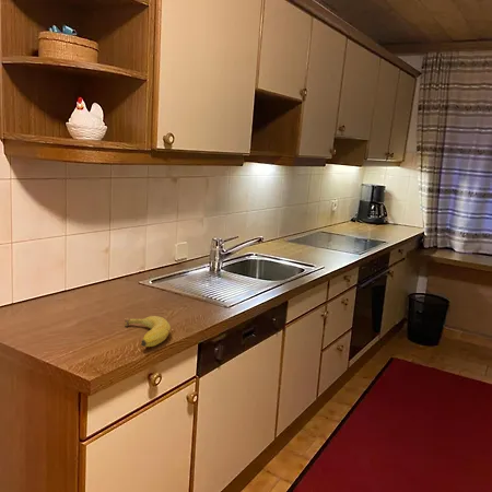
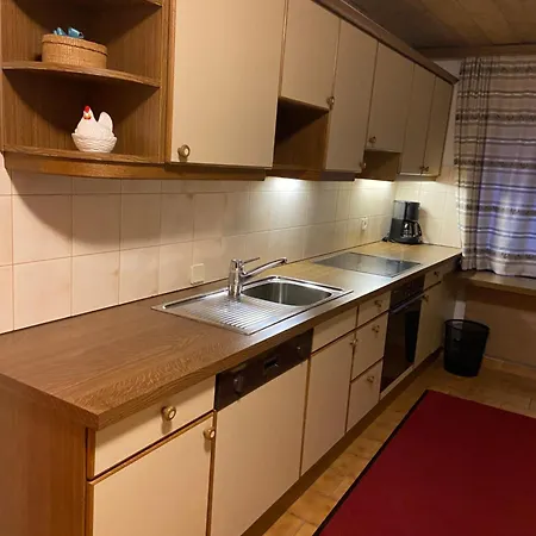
- fruit (145, 325)
